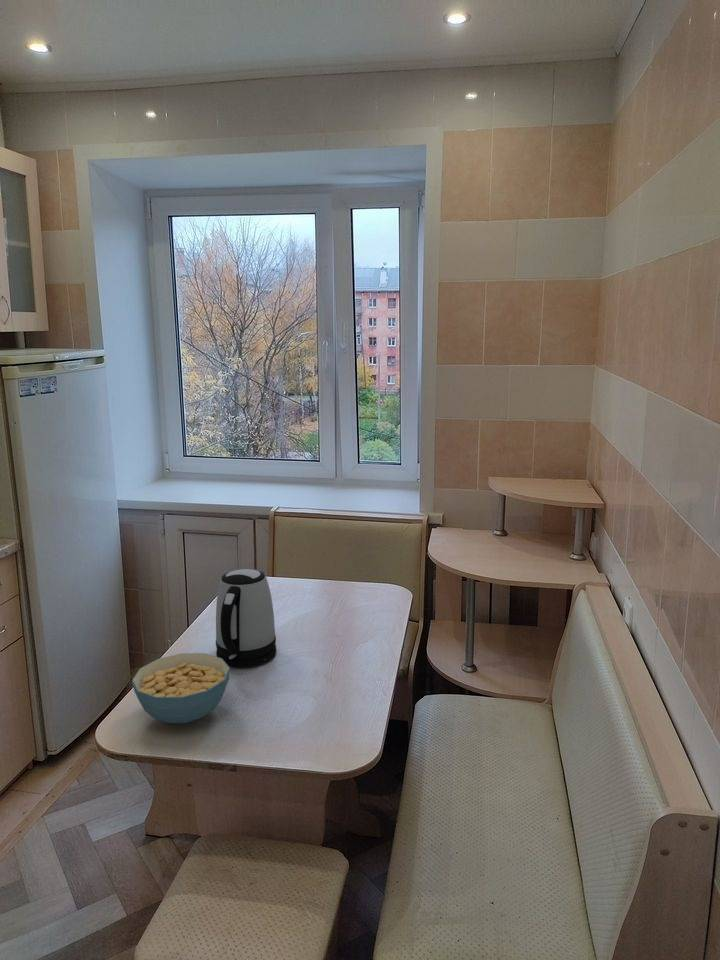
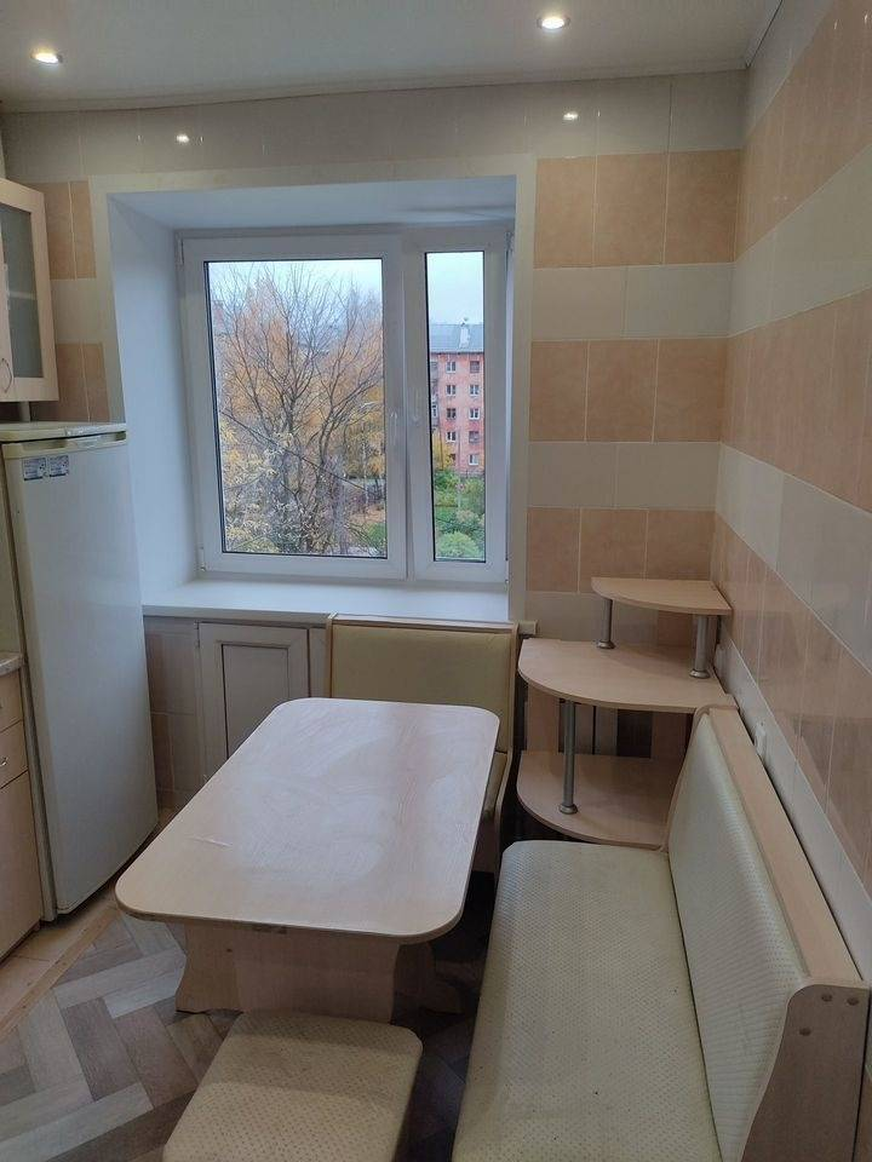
- kettle (241, 617)
- cereal bowl (183, 695)
